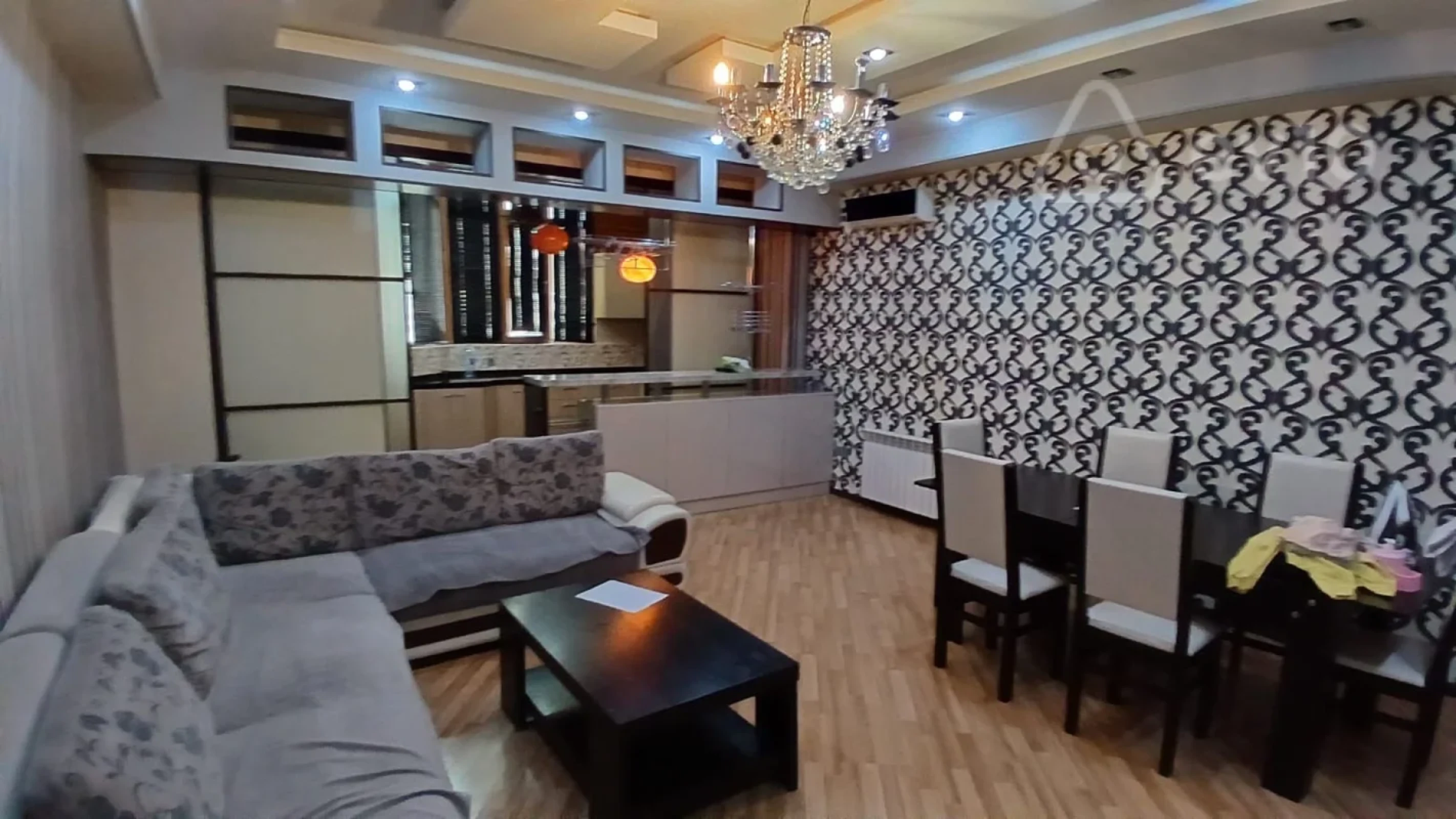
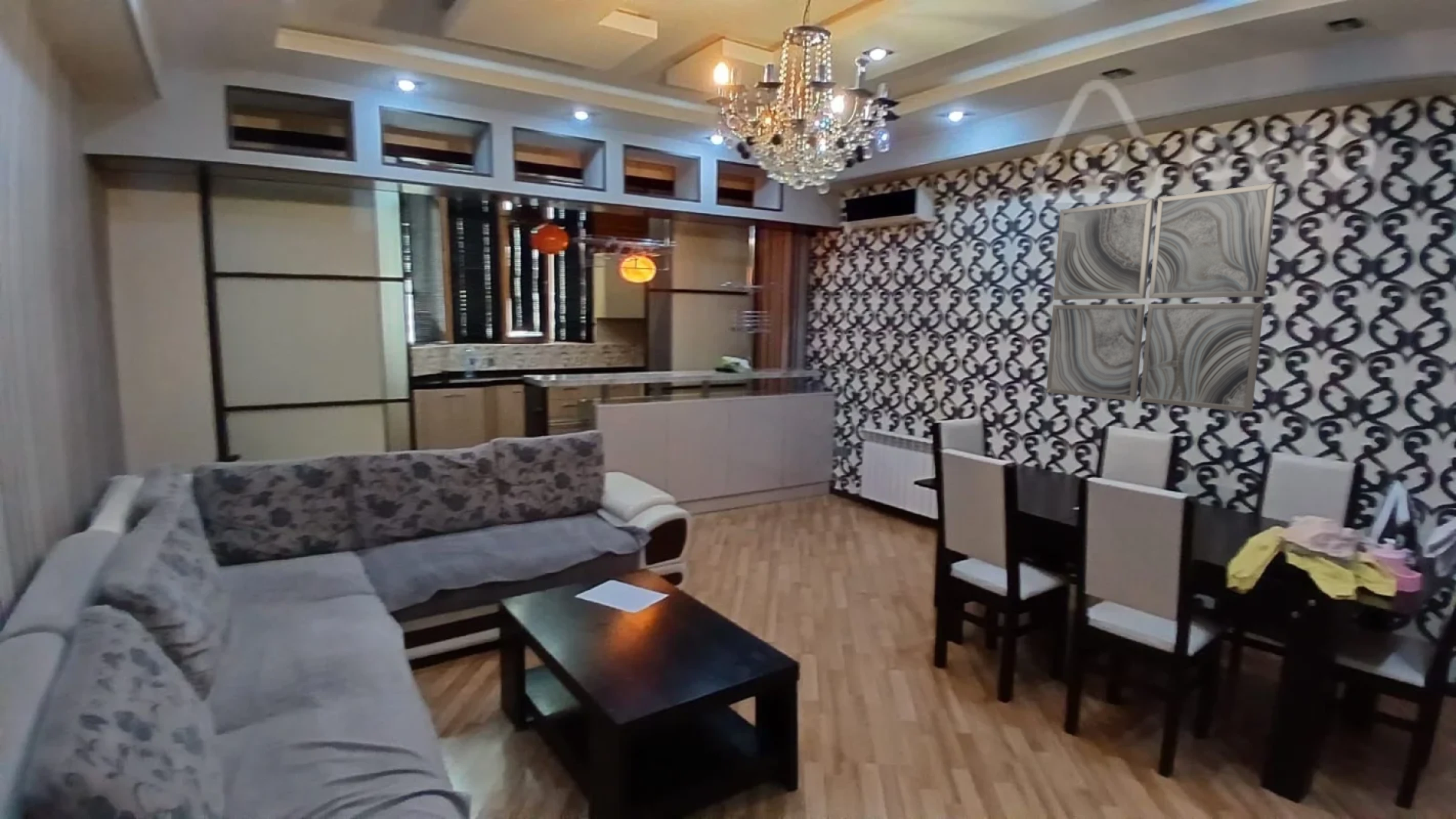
+ wall art (1148, 304)
